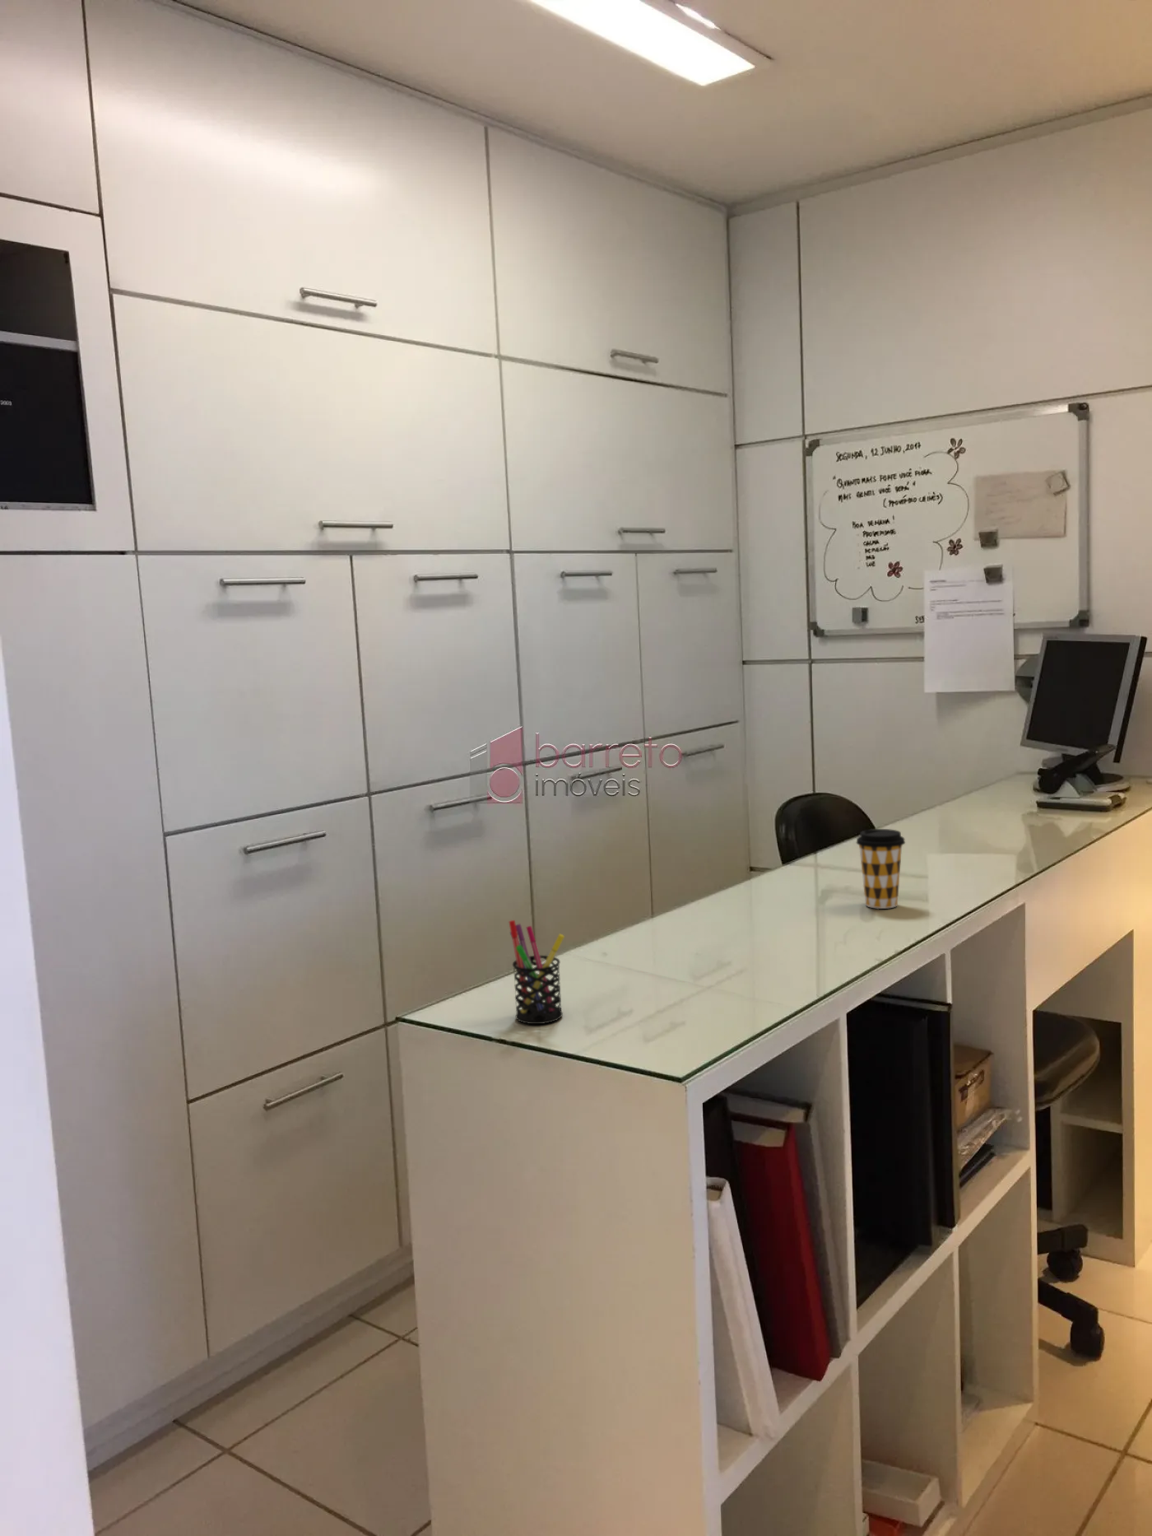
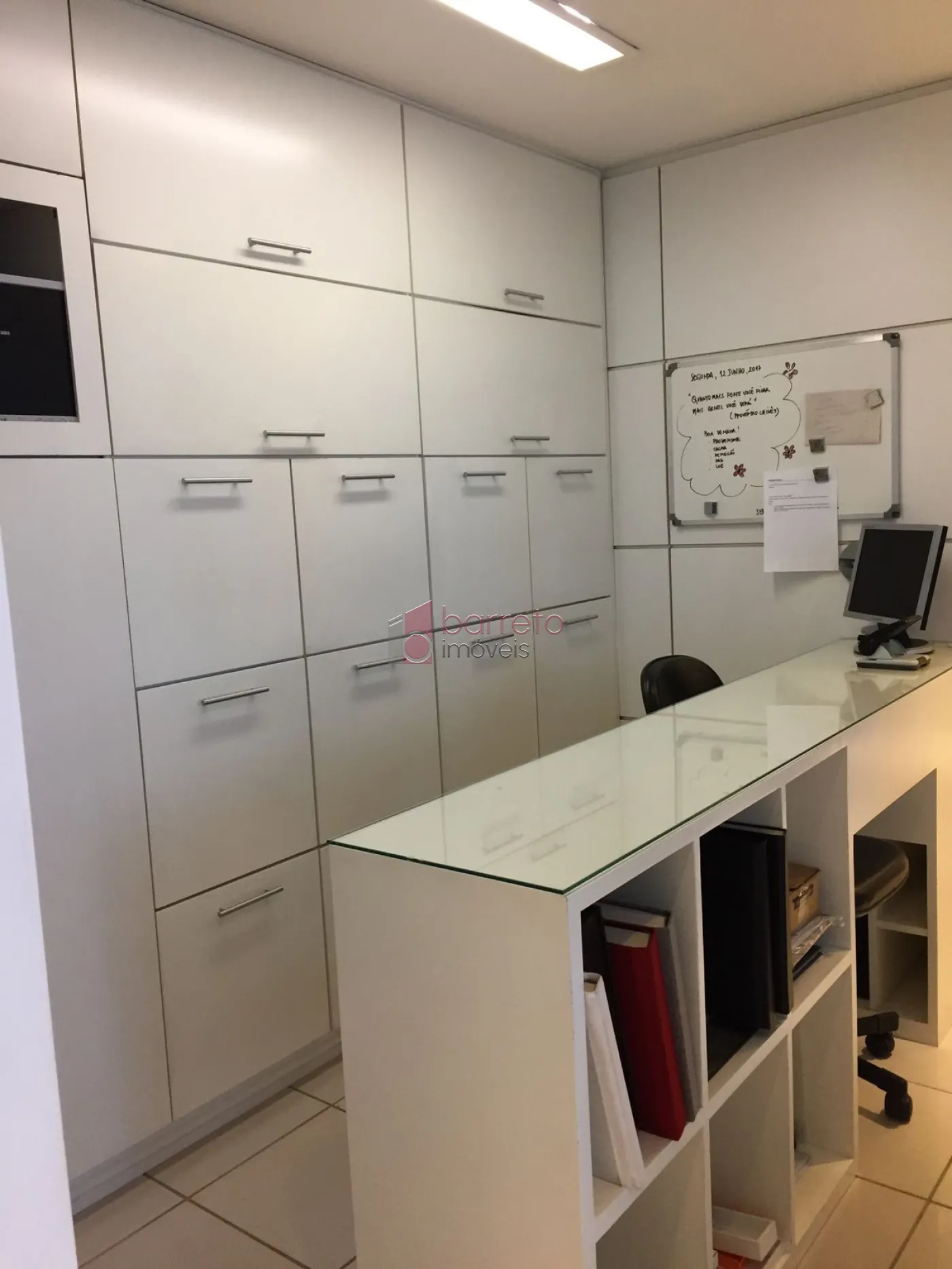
- pen holder (531, 971)
- coffee cup (881, 868)
